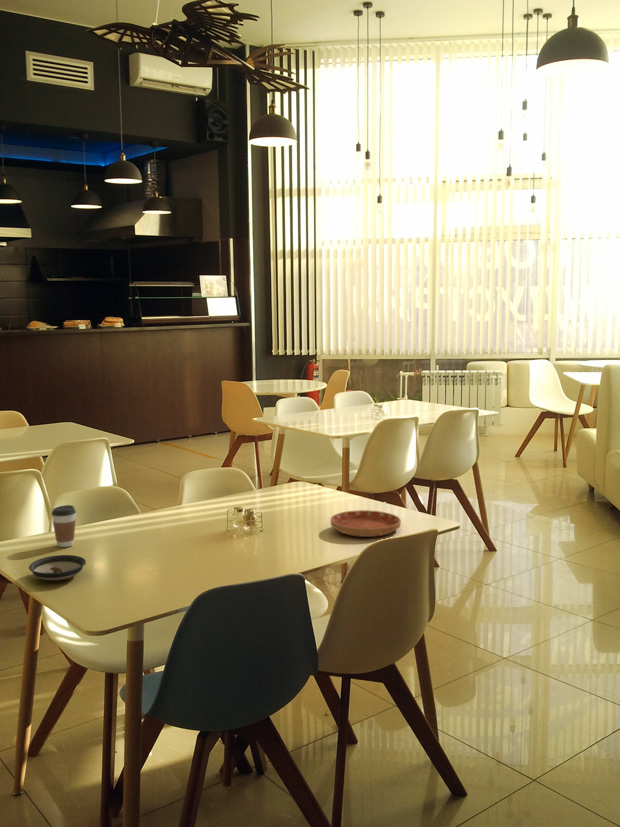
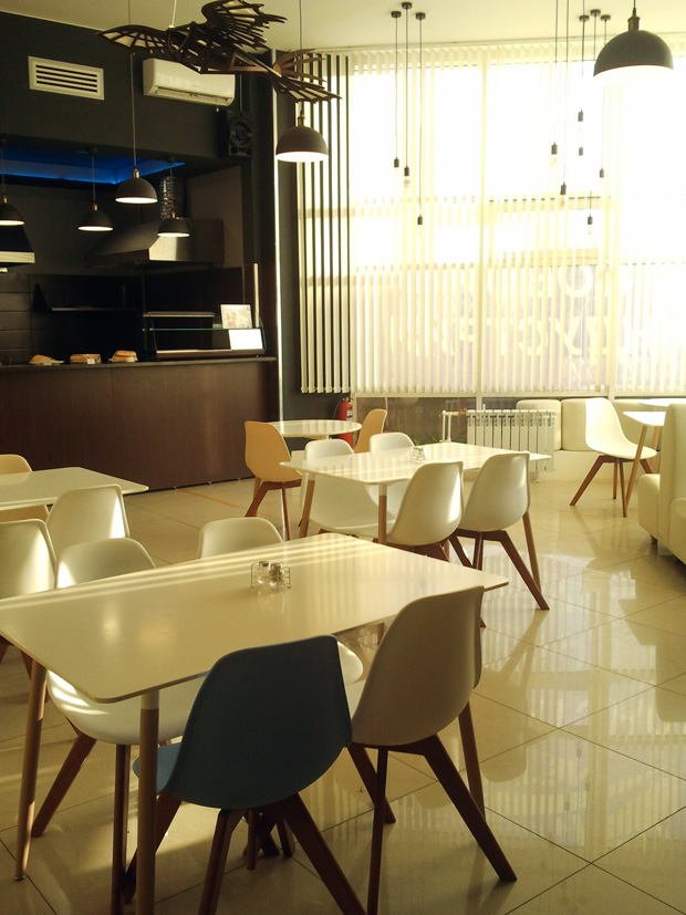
- saucer (58, 570)
- saucer (365, 524)
- coffee cup (64, 526)
